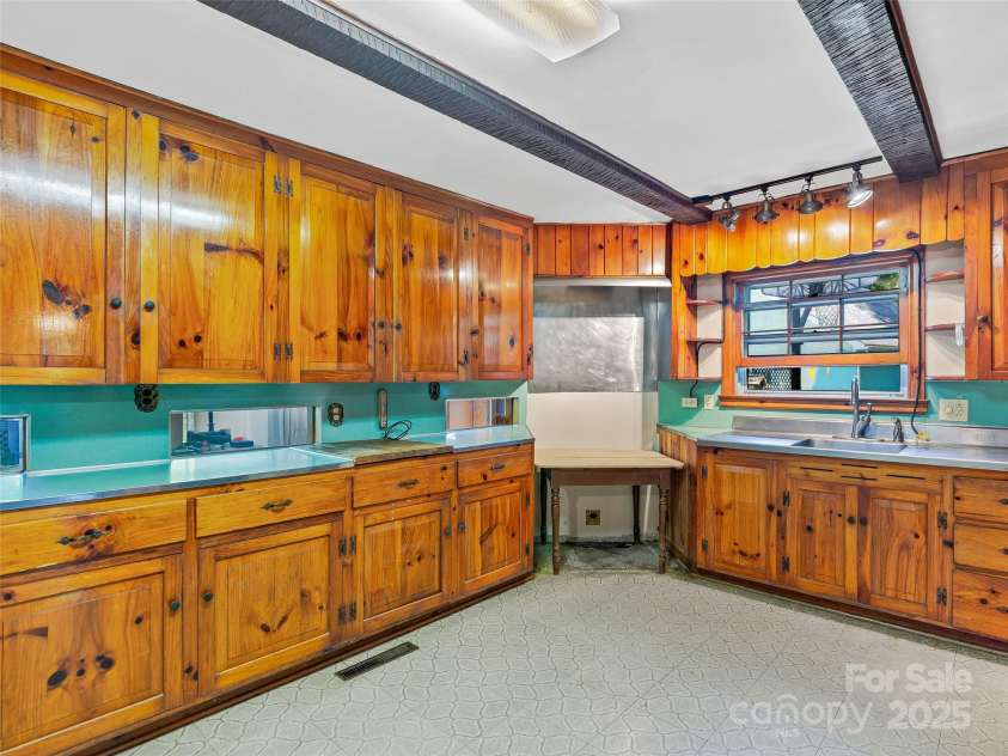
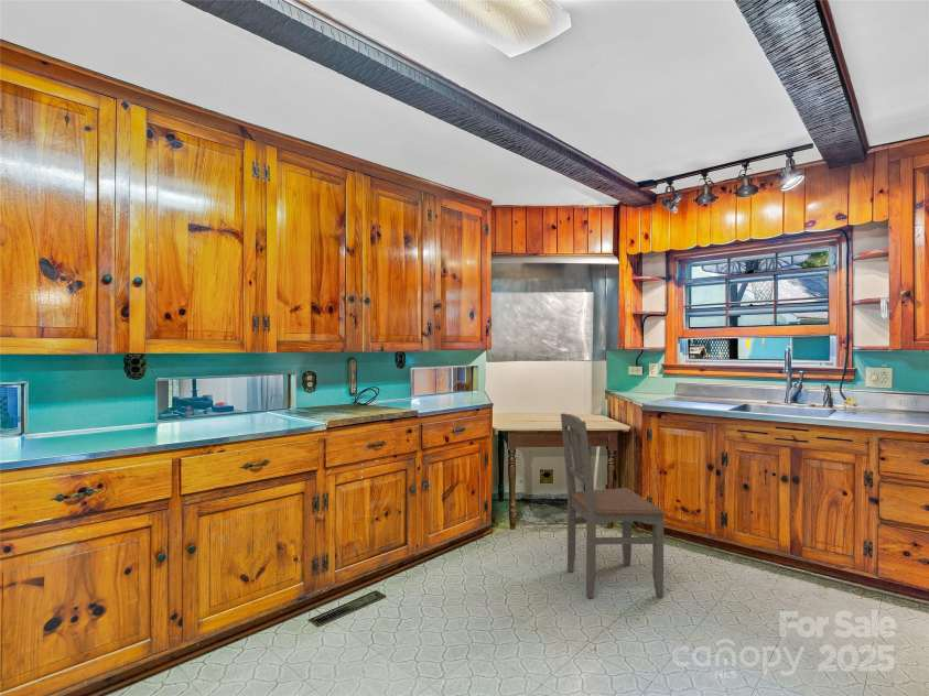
+ dining chair (607, 498)
